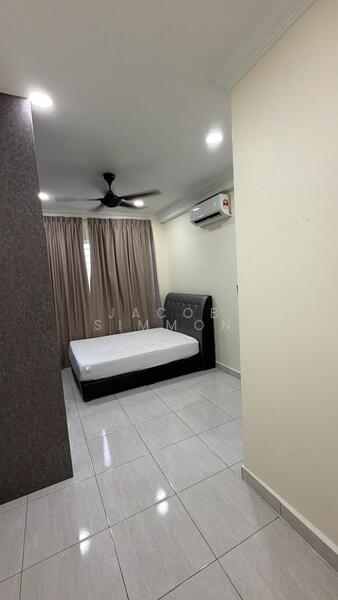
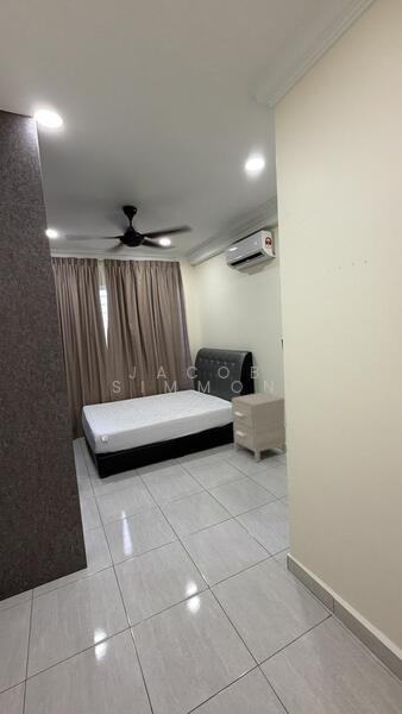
+ nightstand (256, 425)
